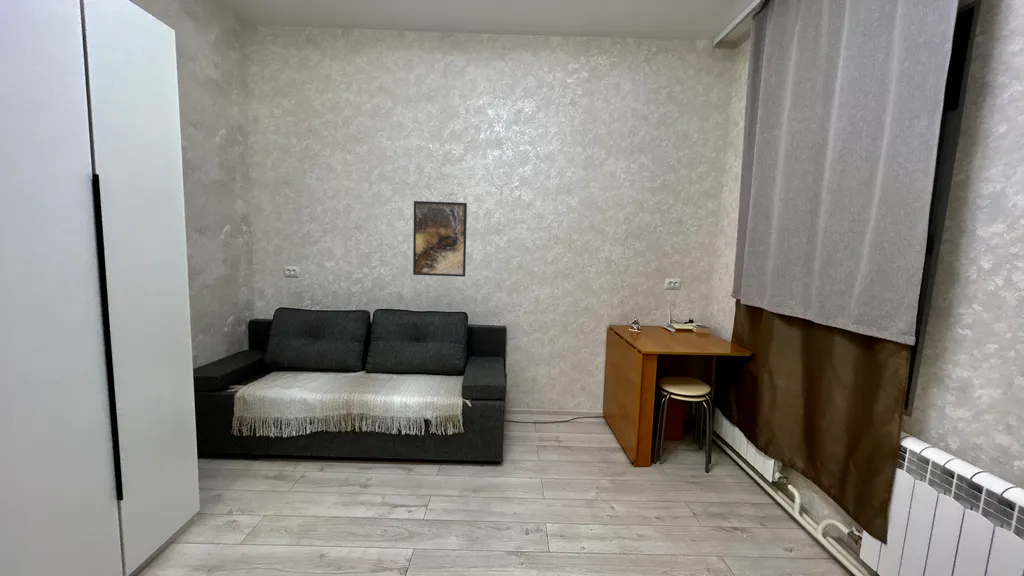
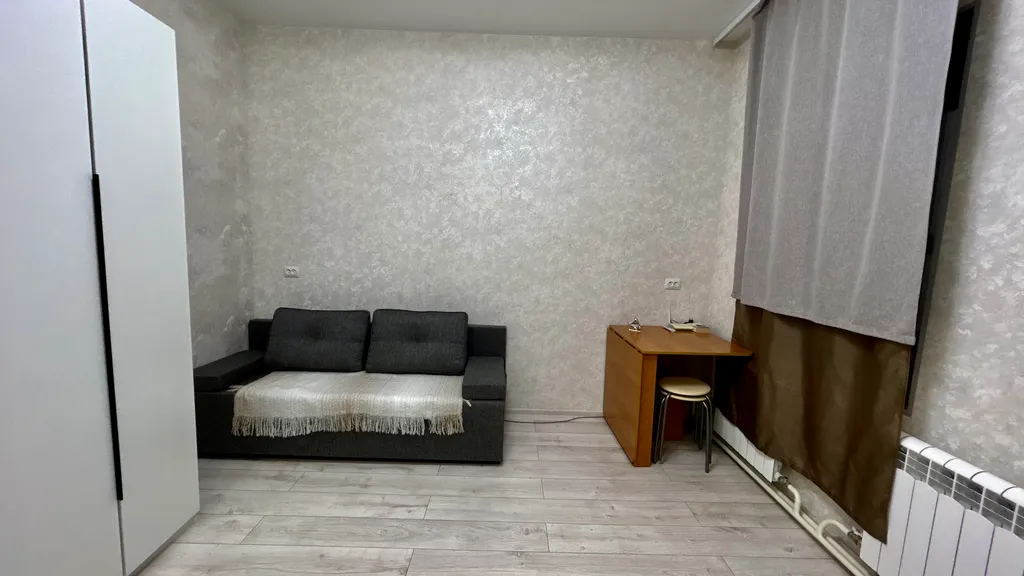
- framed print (439, 239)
